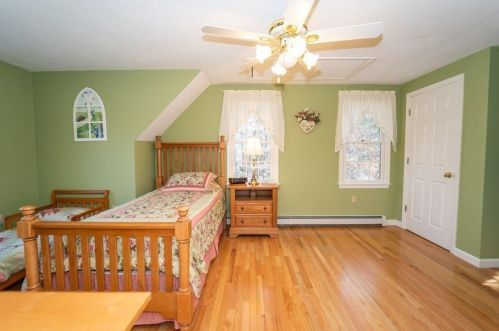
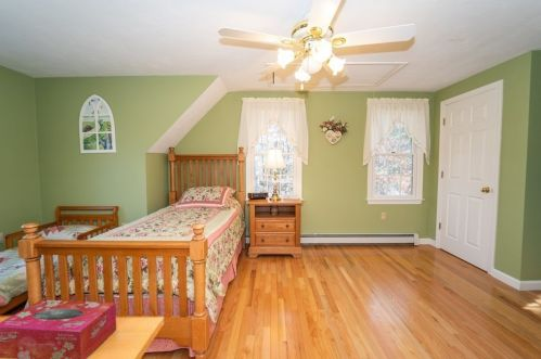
+ tissue box (59, 328)
